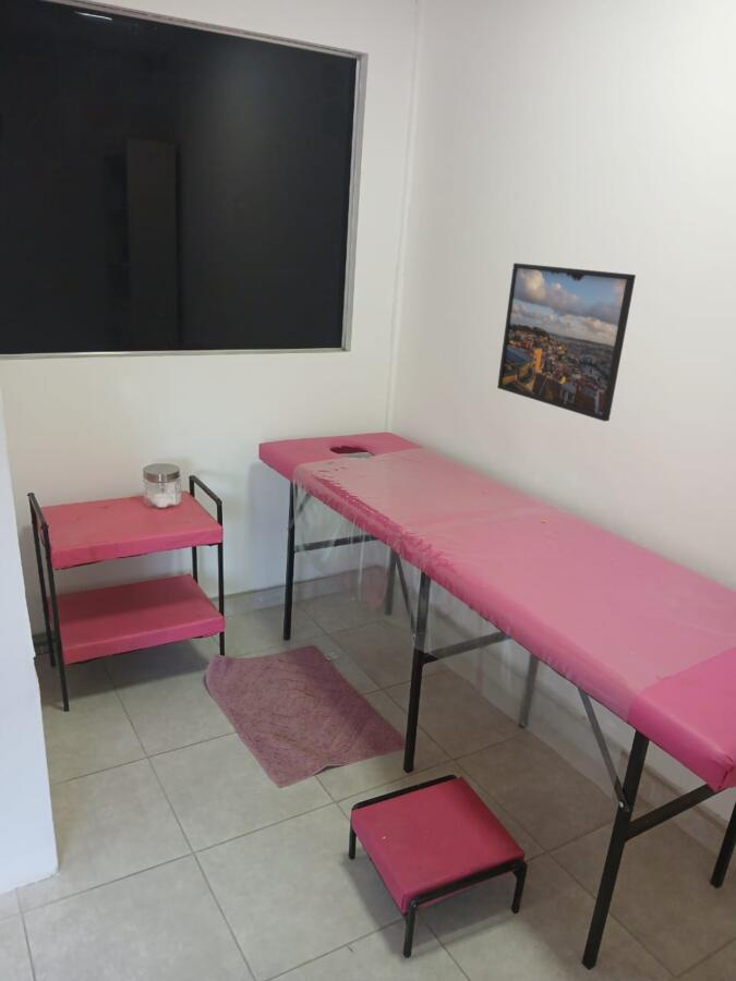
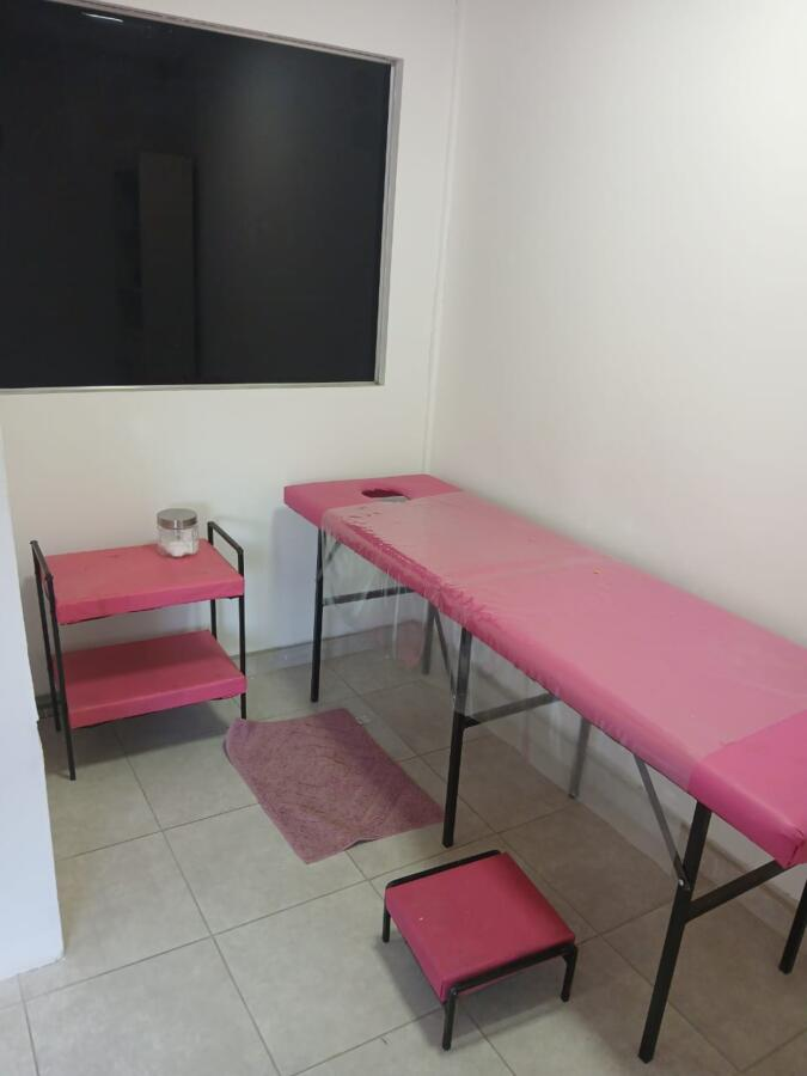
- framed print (558, 337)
